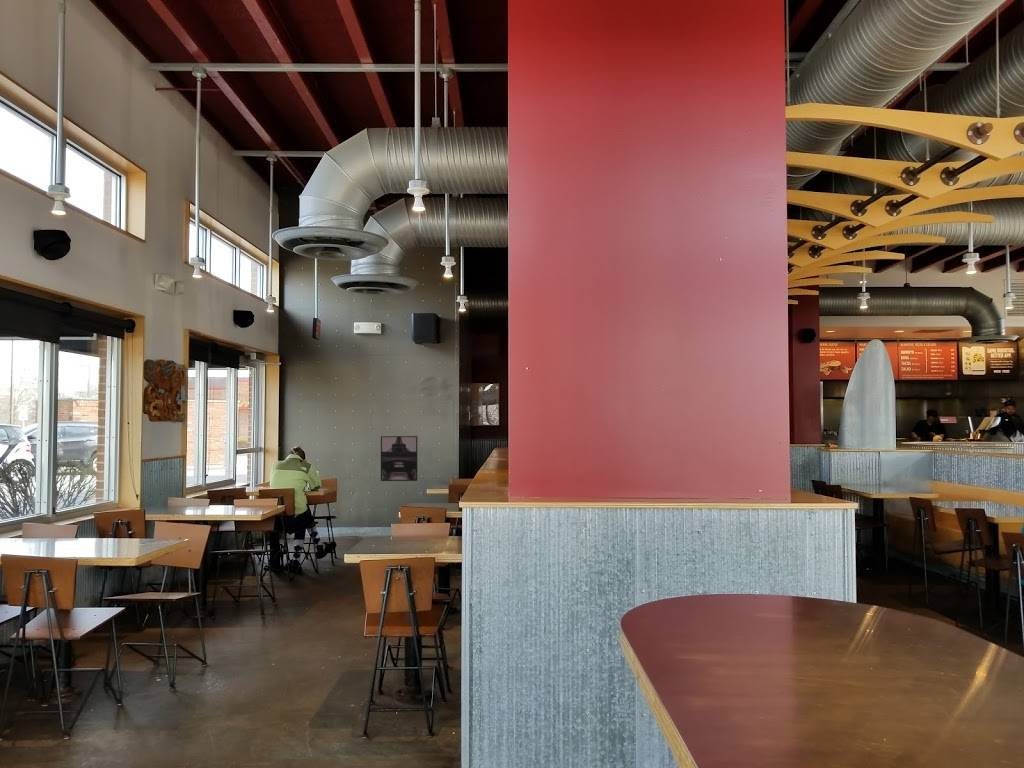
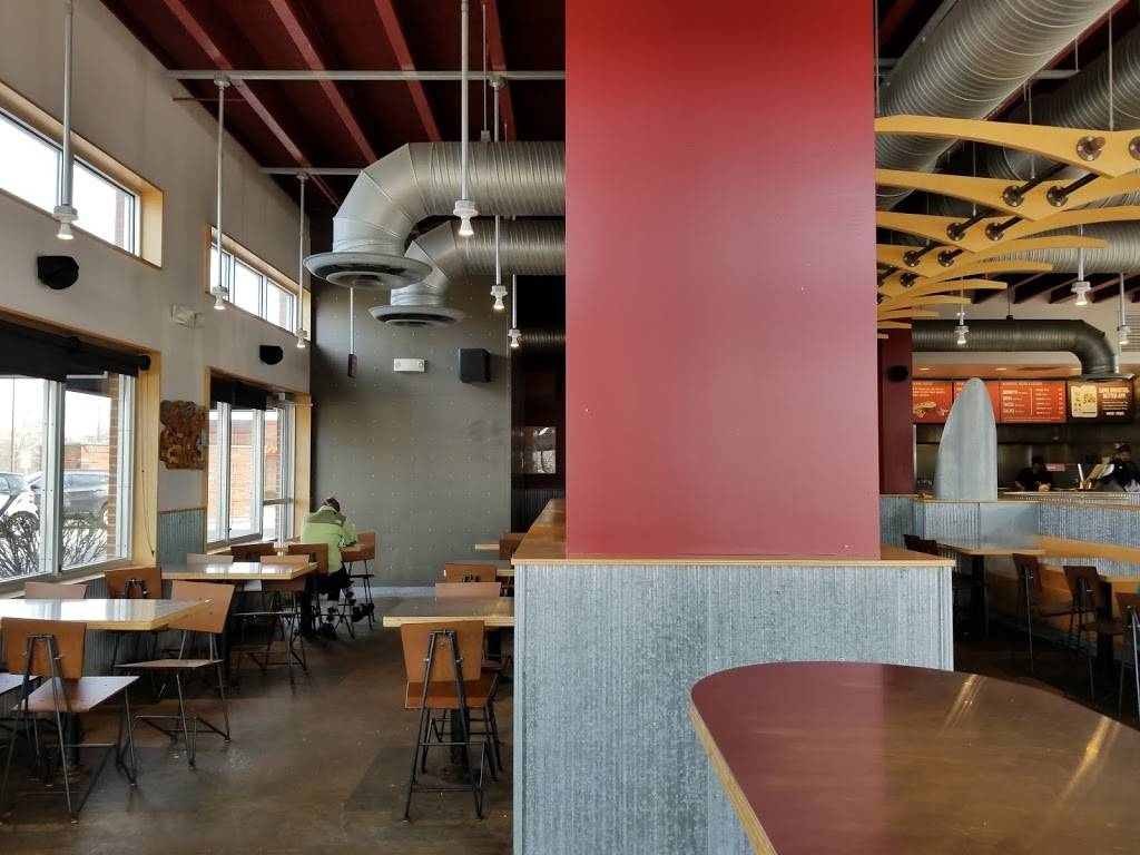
- wall art (399, 458)
